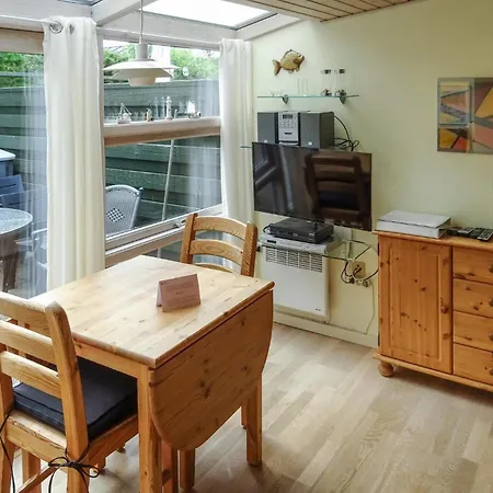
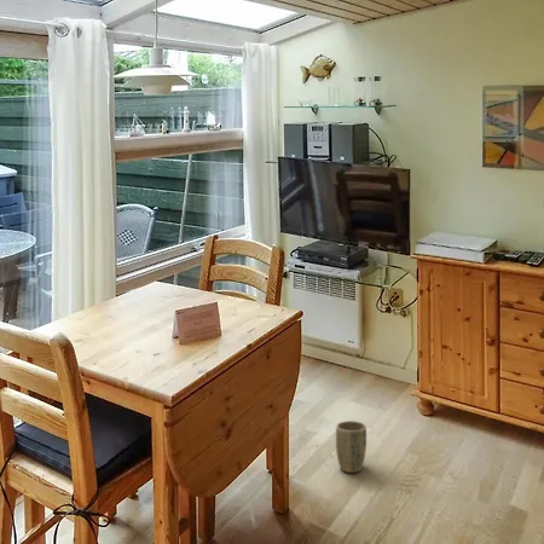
+ plant pot (351, 446)
